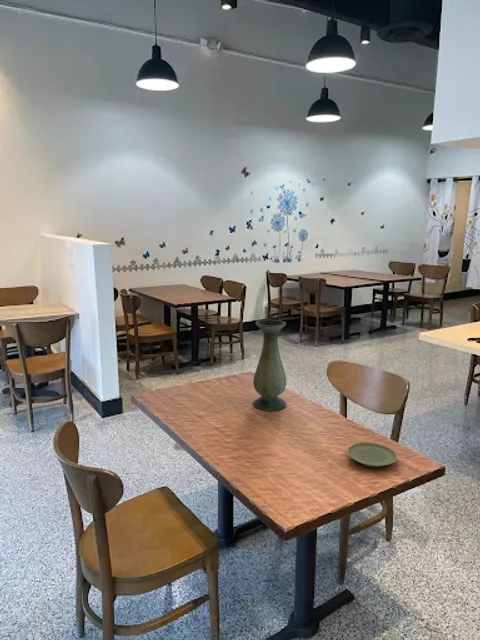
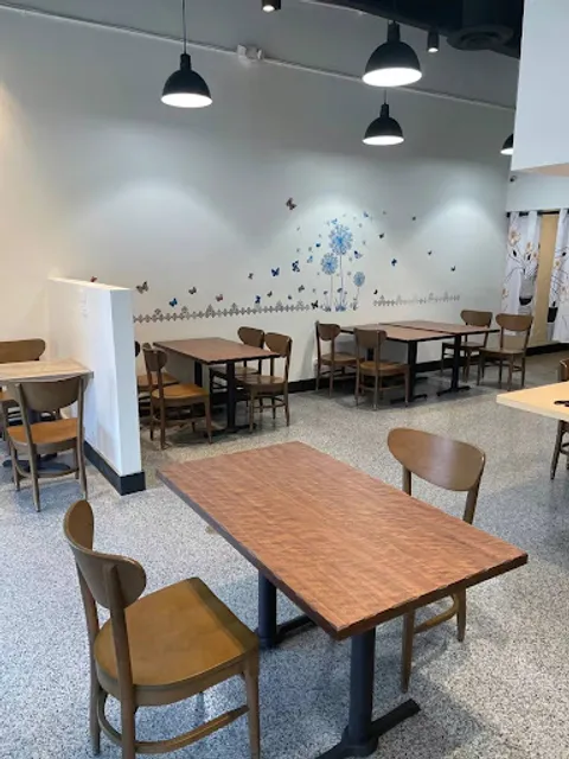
- plate (371, 455)
- vase (270, 364)
